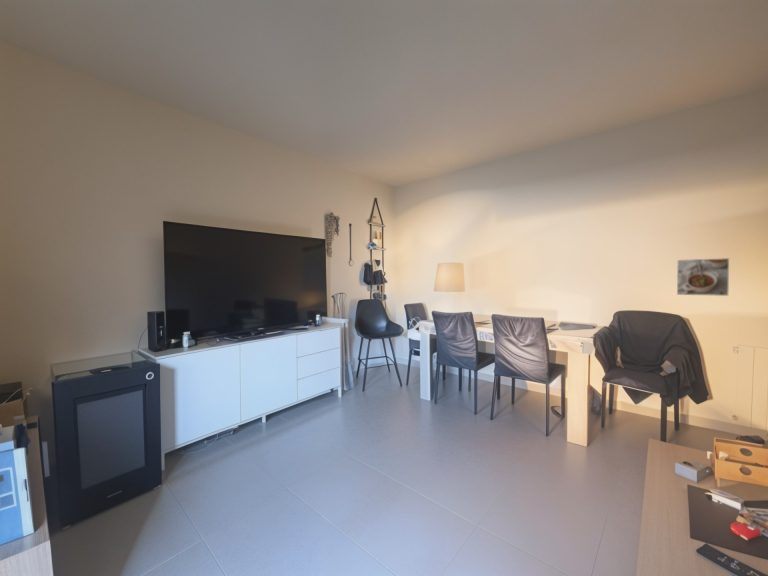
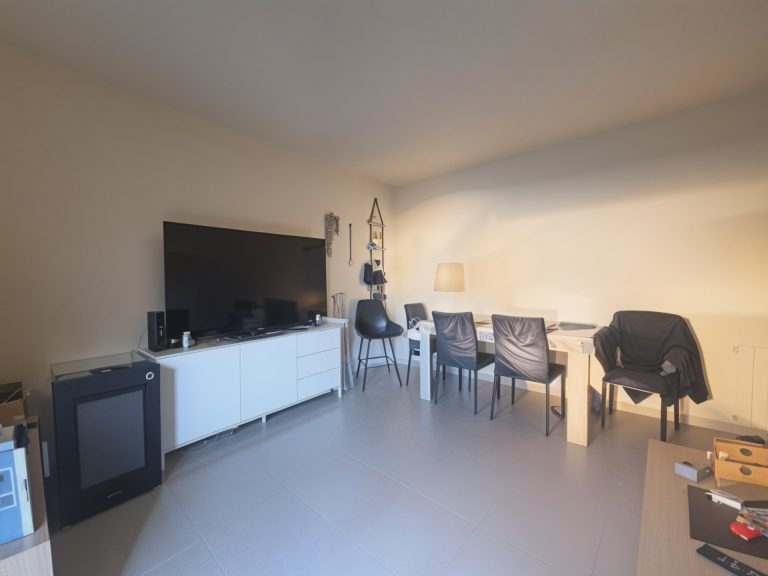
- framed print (701, 277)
